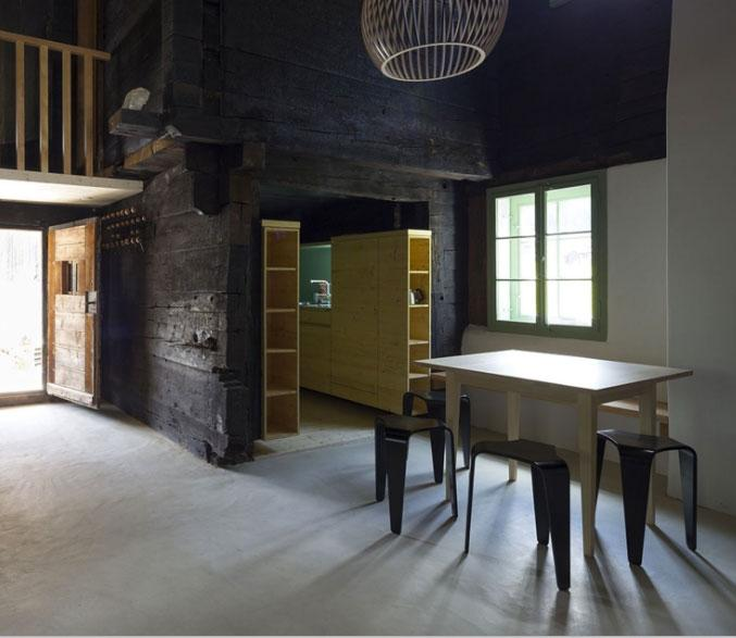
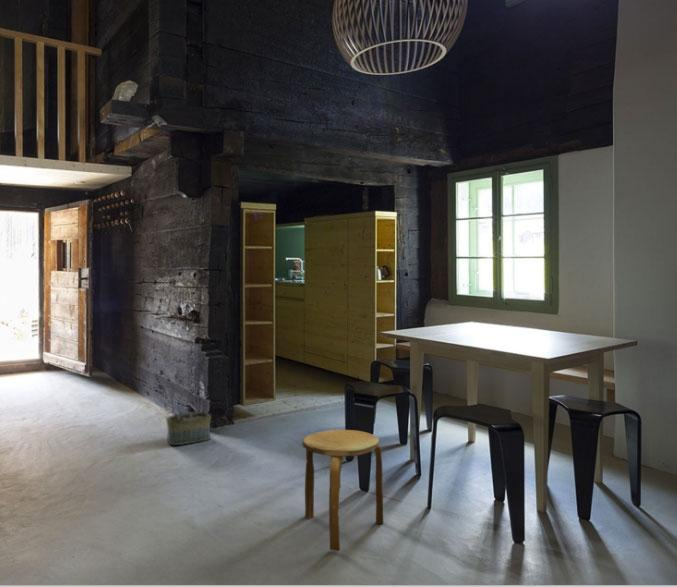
+ basket (188, 413)
+ stool (339, 484)
